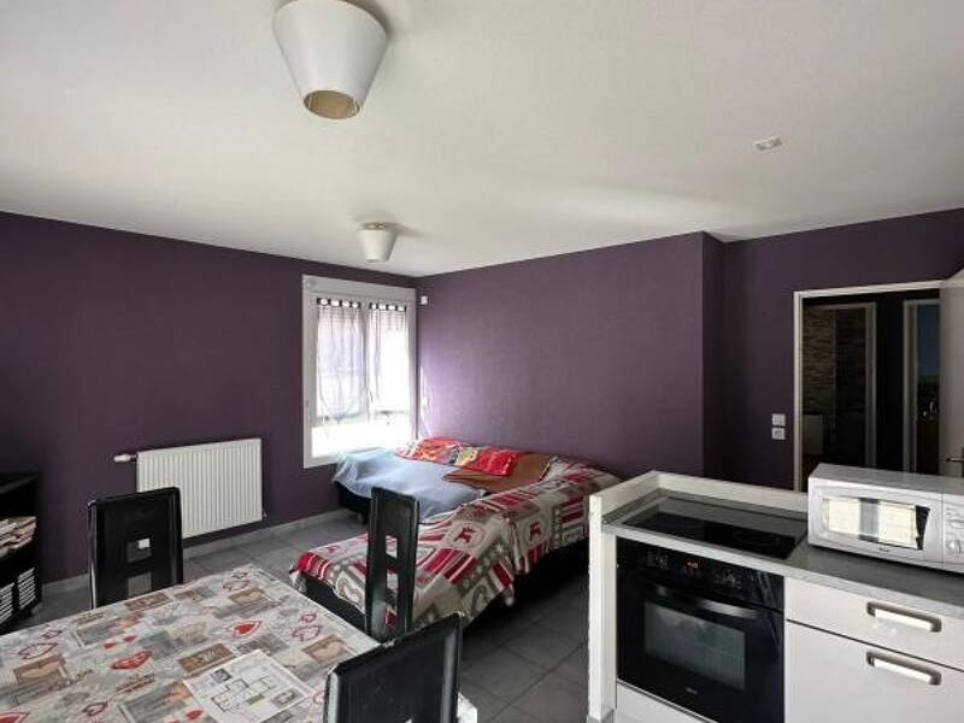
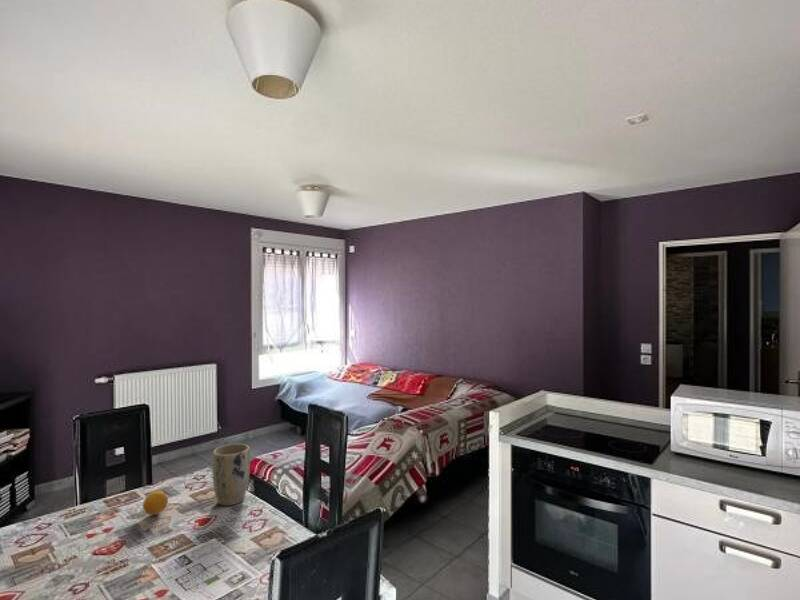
+ plant pot (231, 474)
+ fruit (155, 502)
